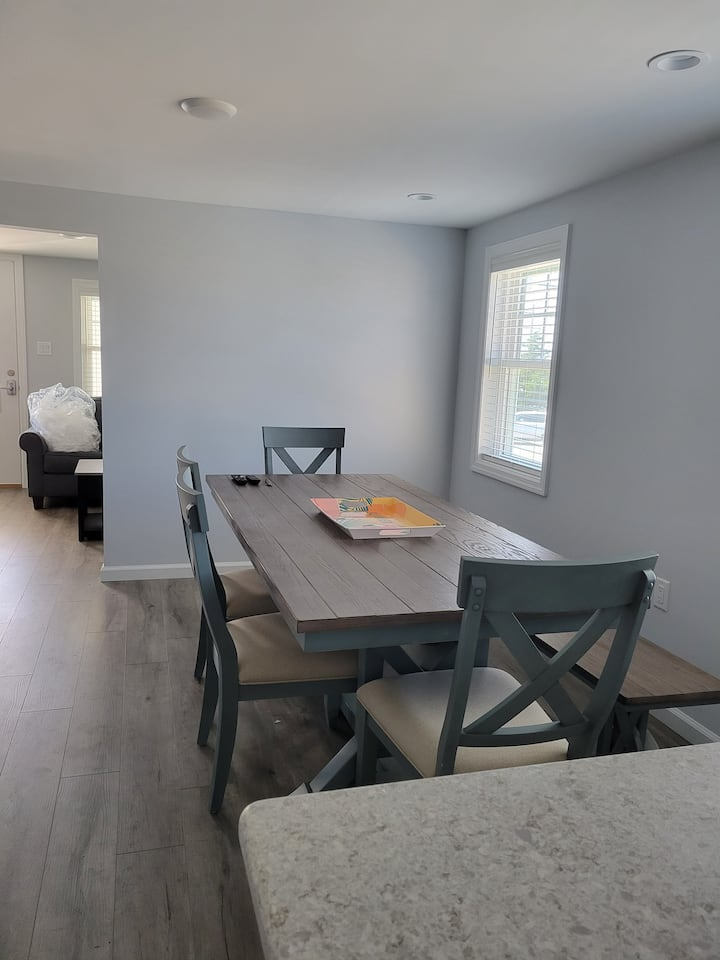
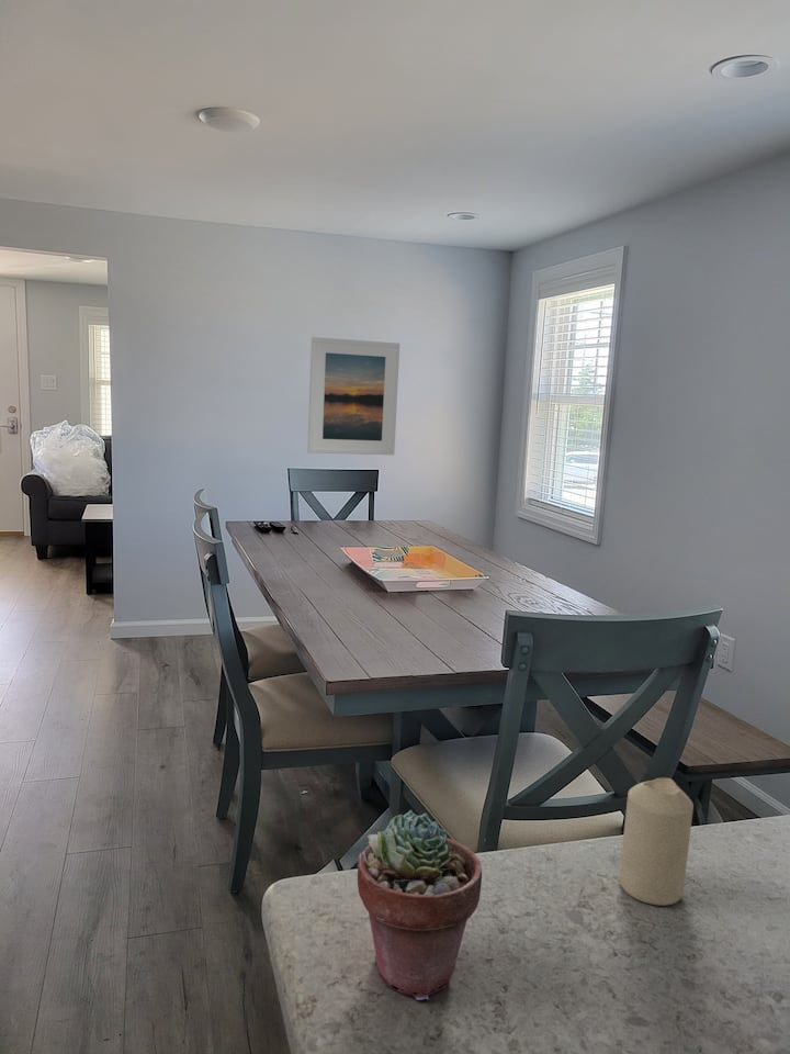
+ candle (656, 836)
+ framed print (353, 397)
+ potted succulent (417, 893)
